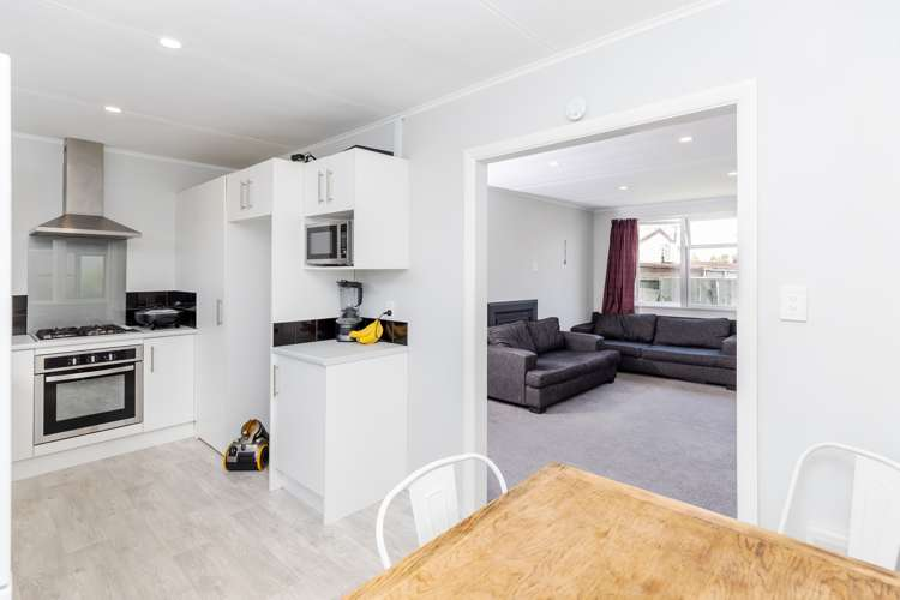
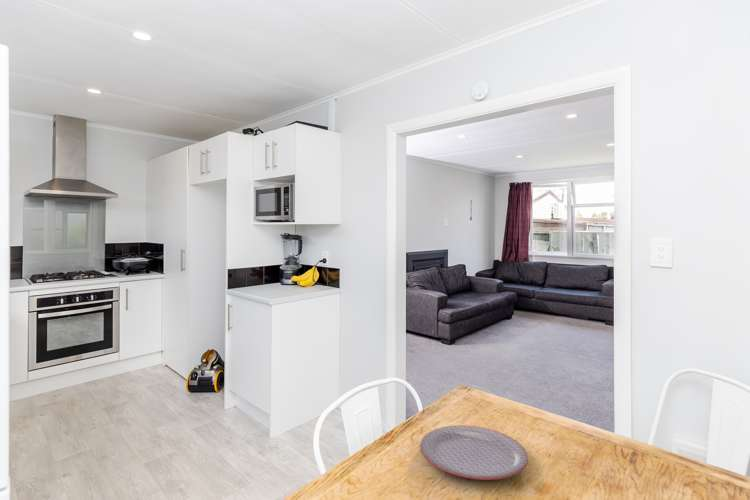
+ plate (472, 452)
